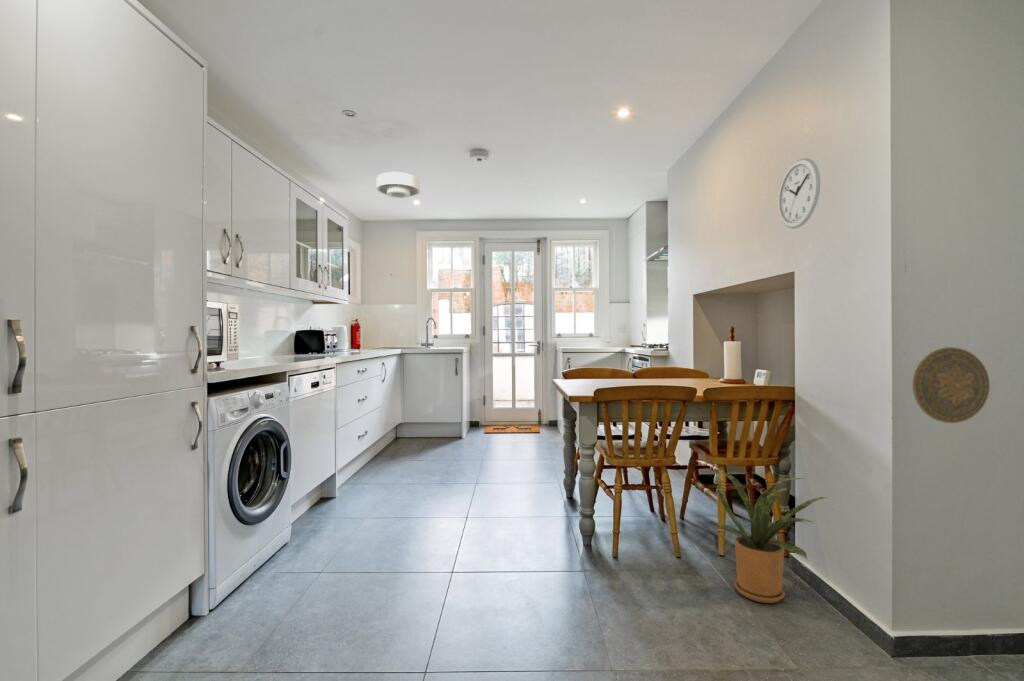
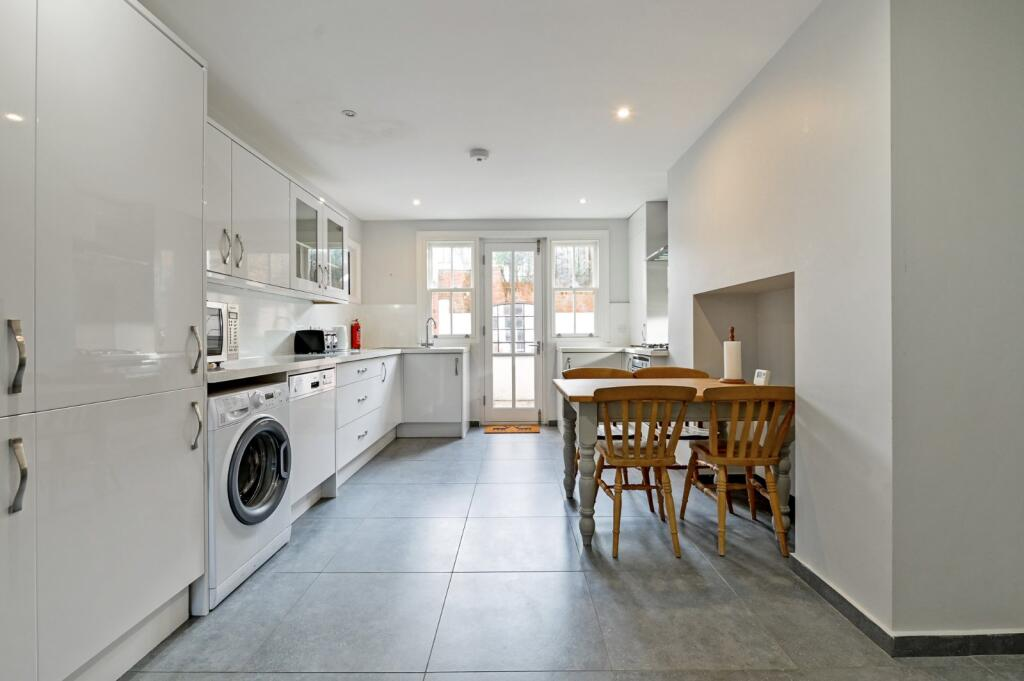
- wall clock (796, 194)
- decorative plate (953, 385)
- house plant (764, 528)
- ceiling light (398, 186)
